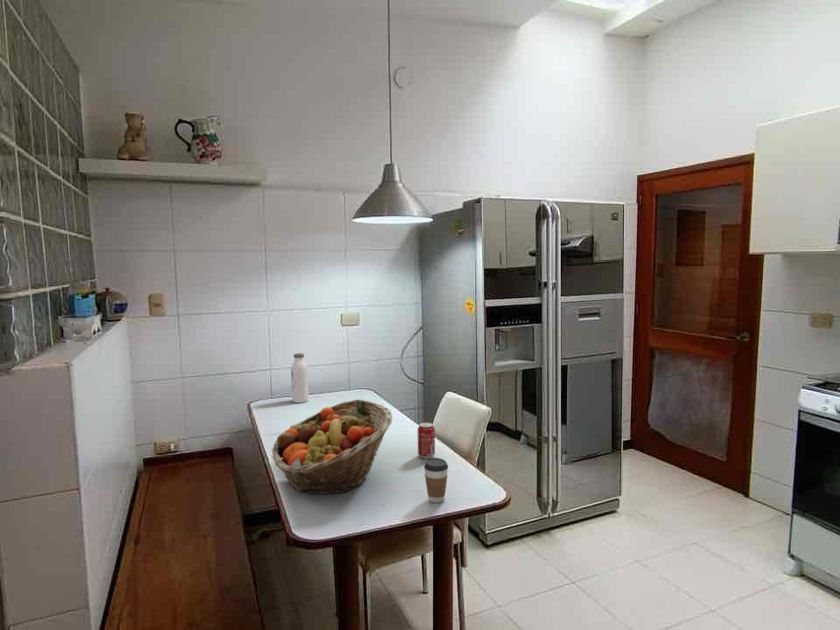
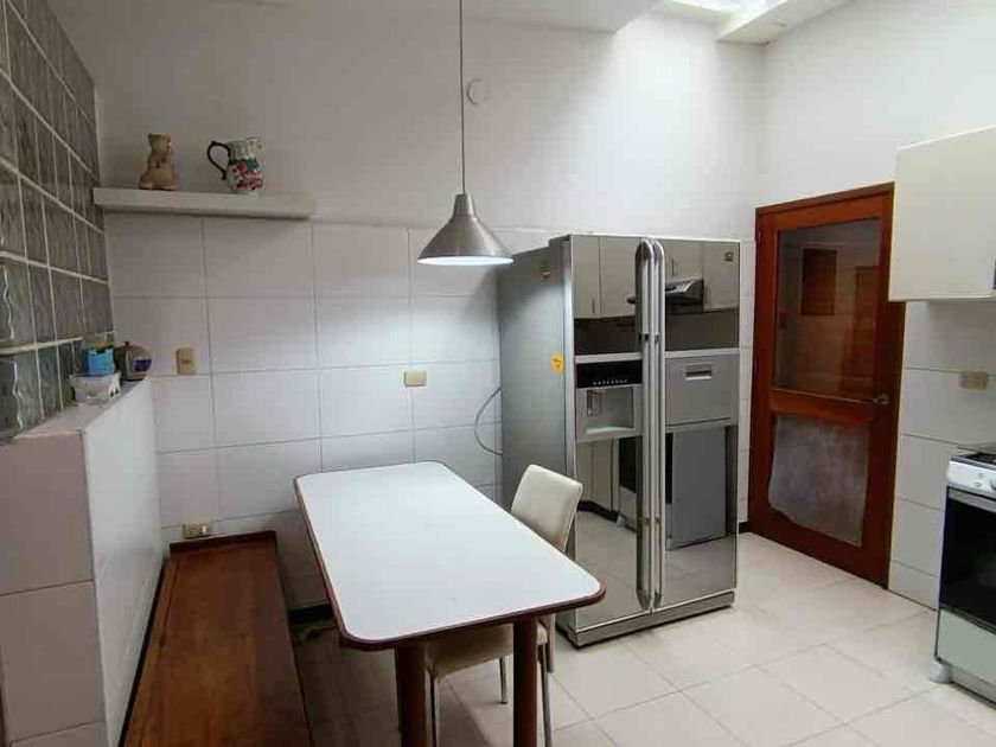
- coffee cup (436, 480)
- water bottle (299, 377)
- beverage can (426, 440)
- fruit basket (332, 442)
